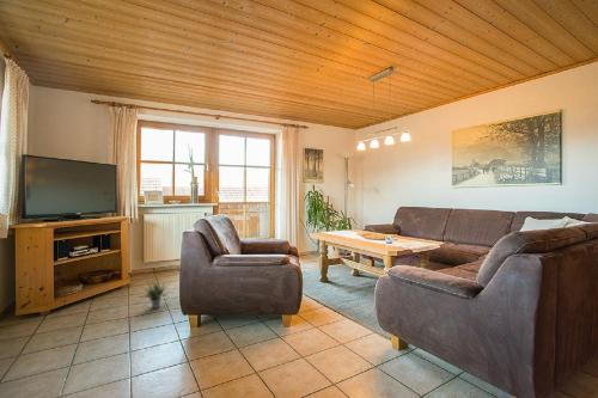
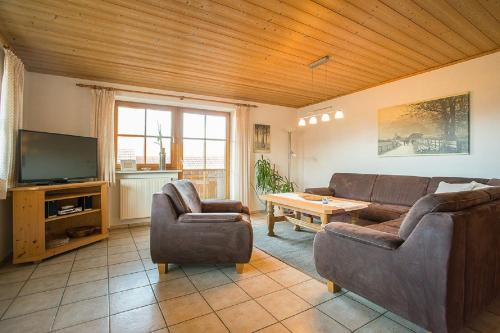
- potted plant (155, 289)
